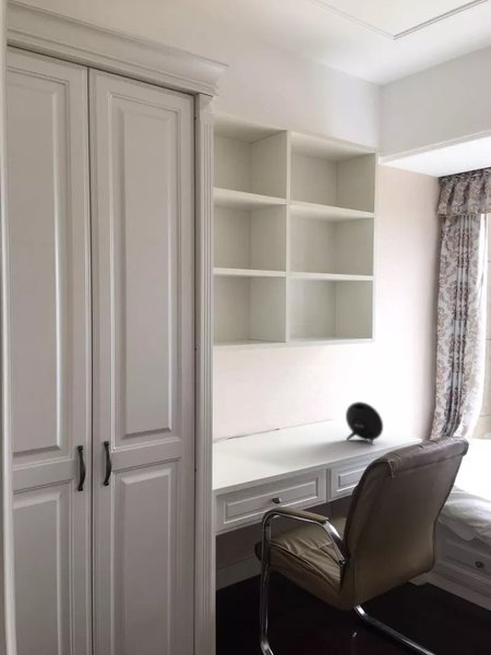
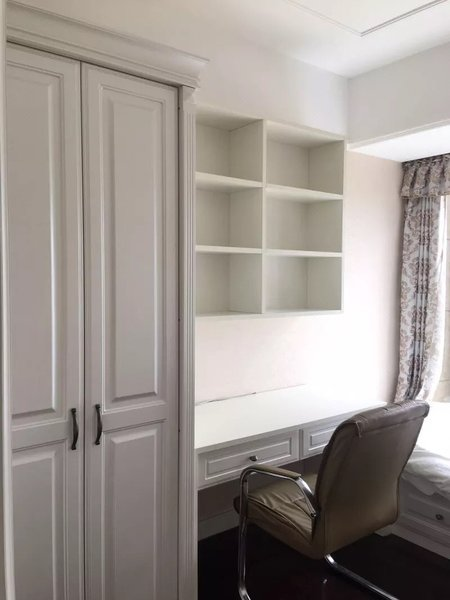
- speaker (363, 420)
